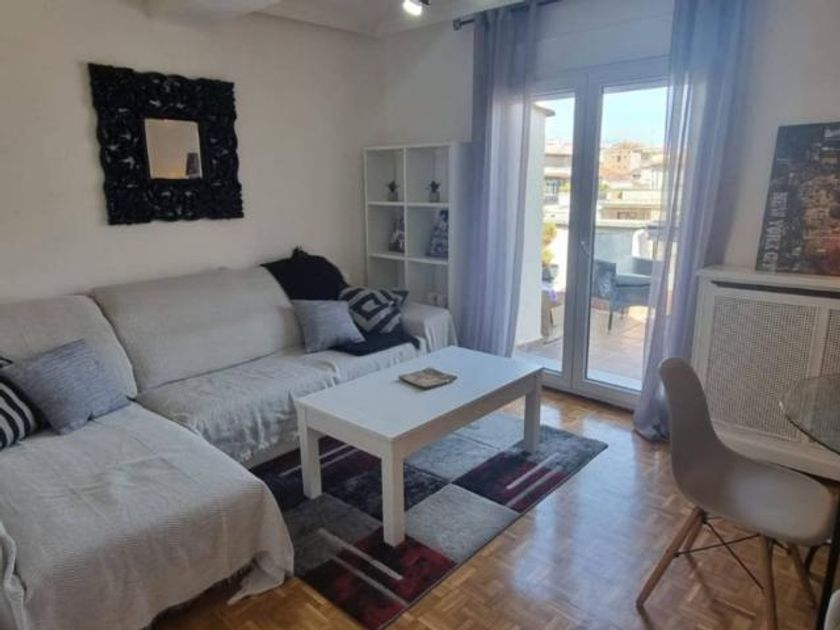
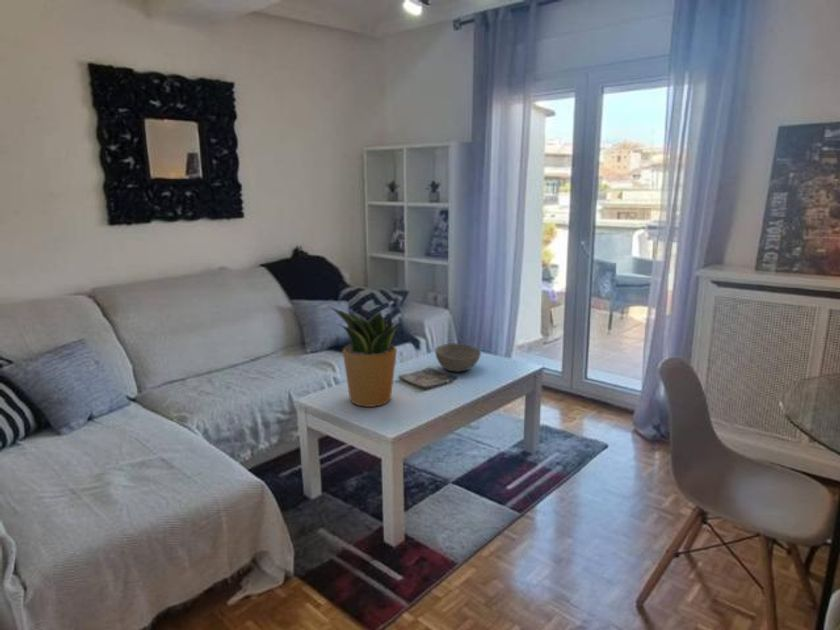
+ bowl (457, 359)
+ potted plant (367, 356)
